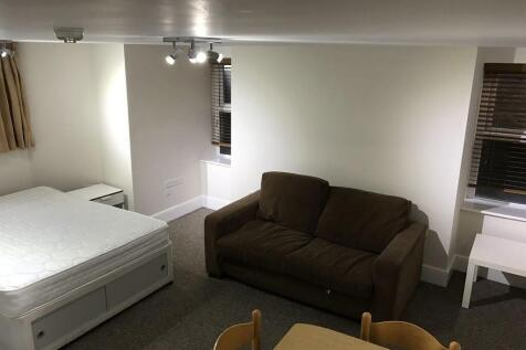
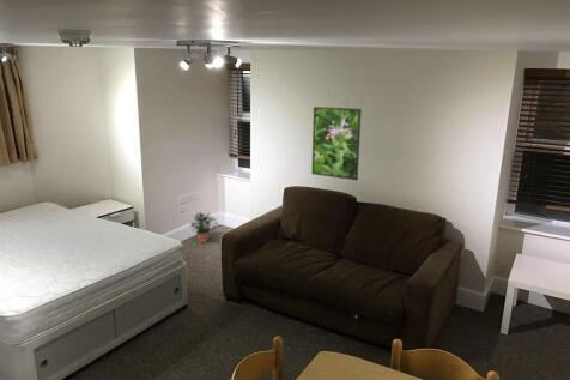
+ potted plant (204, 224)
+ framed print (335, 143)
